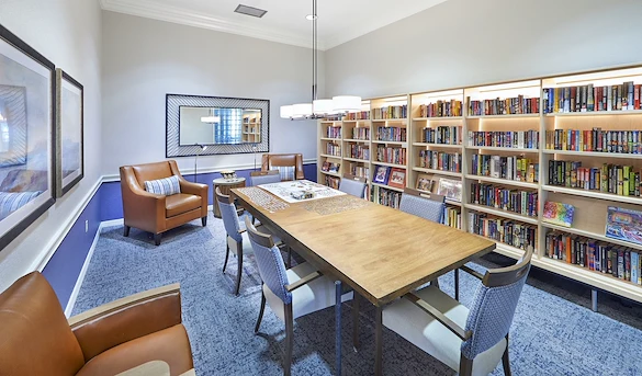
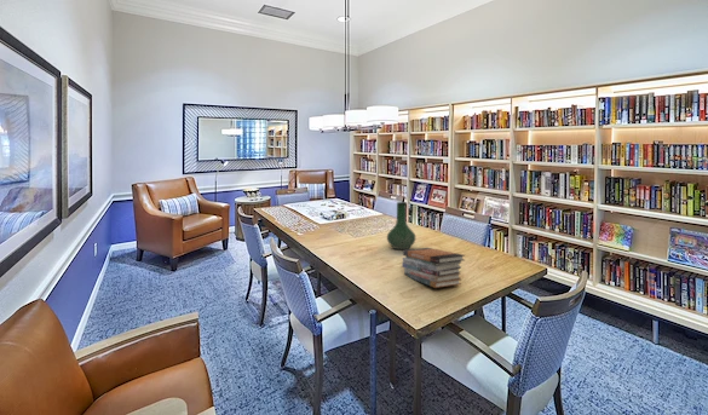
+ book stack (431, 265)
+ vase (401, 225)
